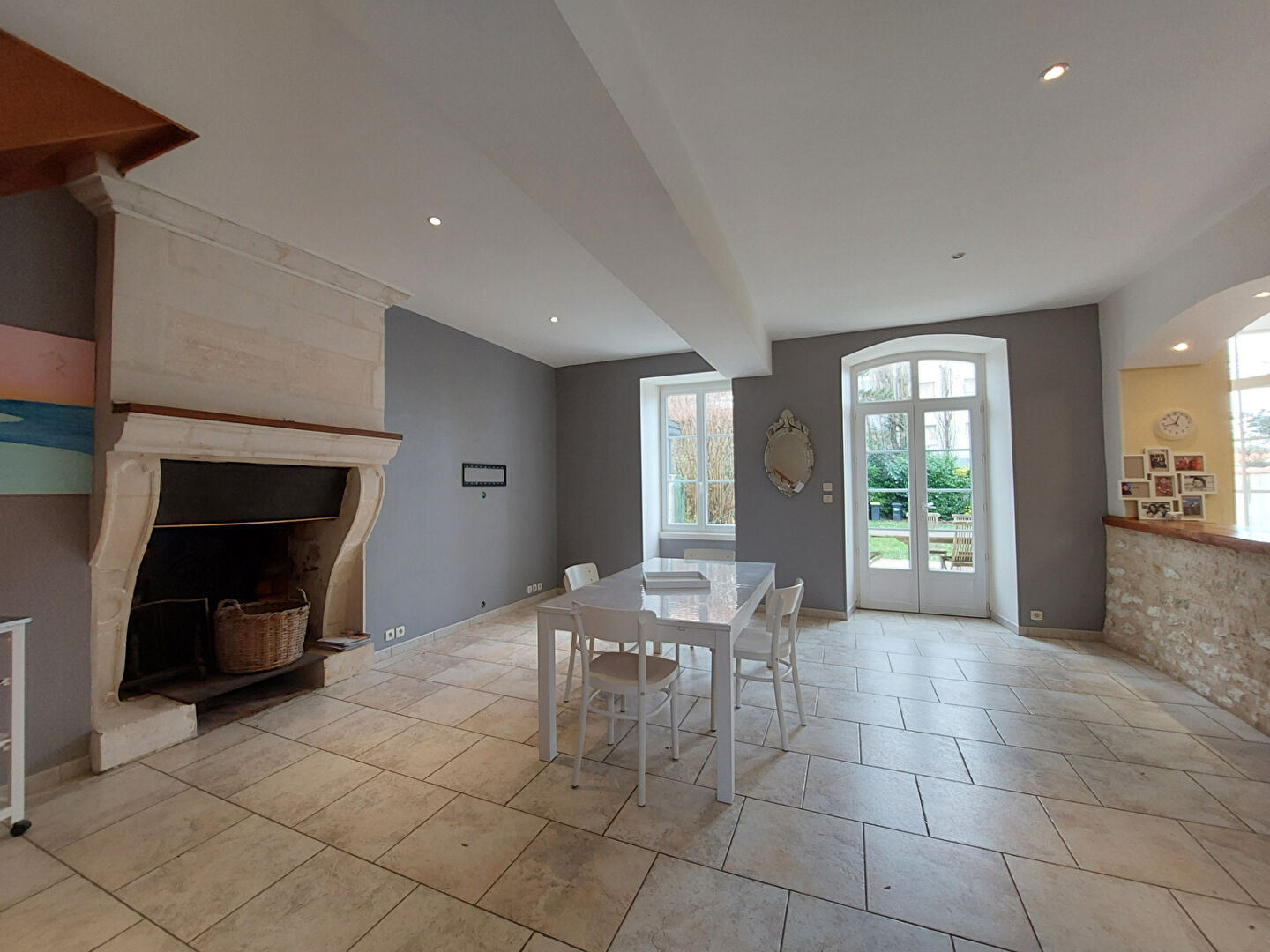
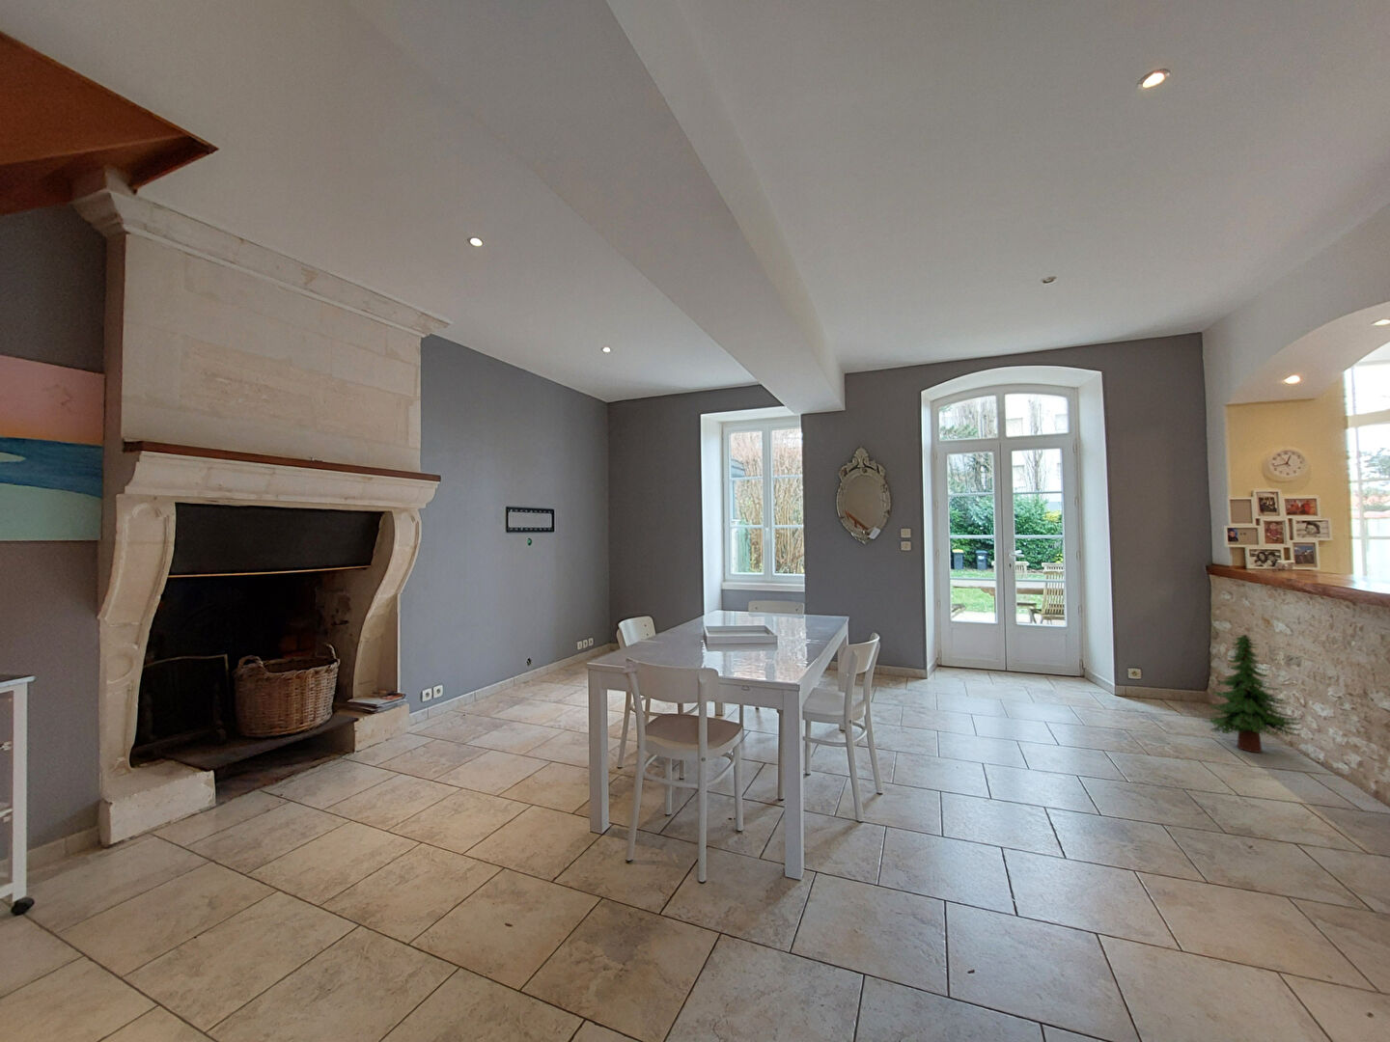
+ tree (1248, 692)
